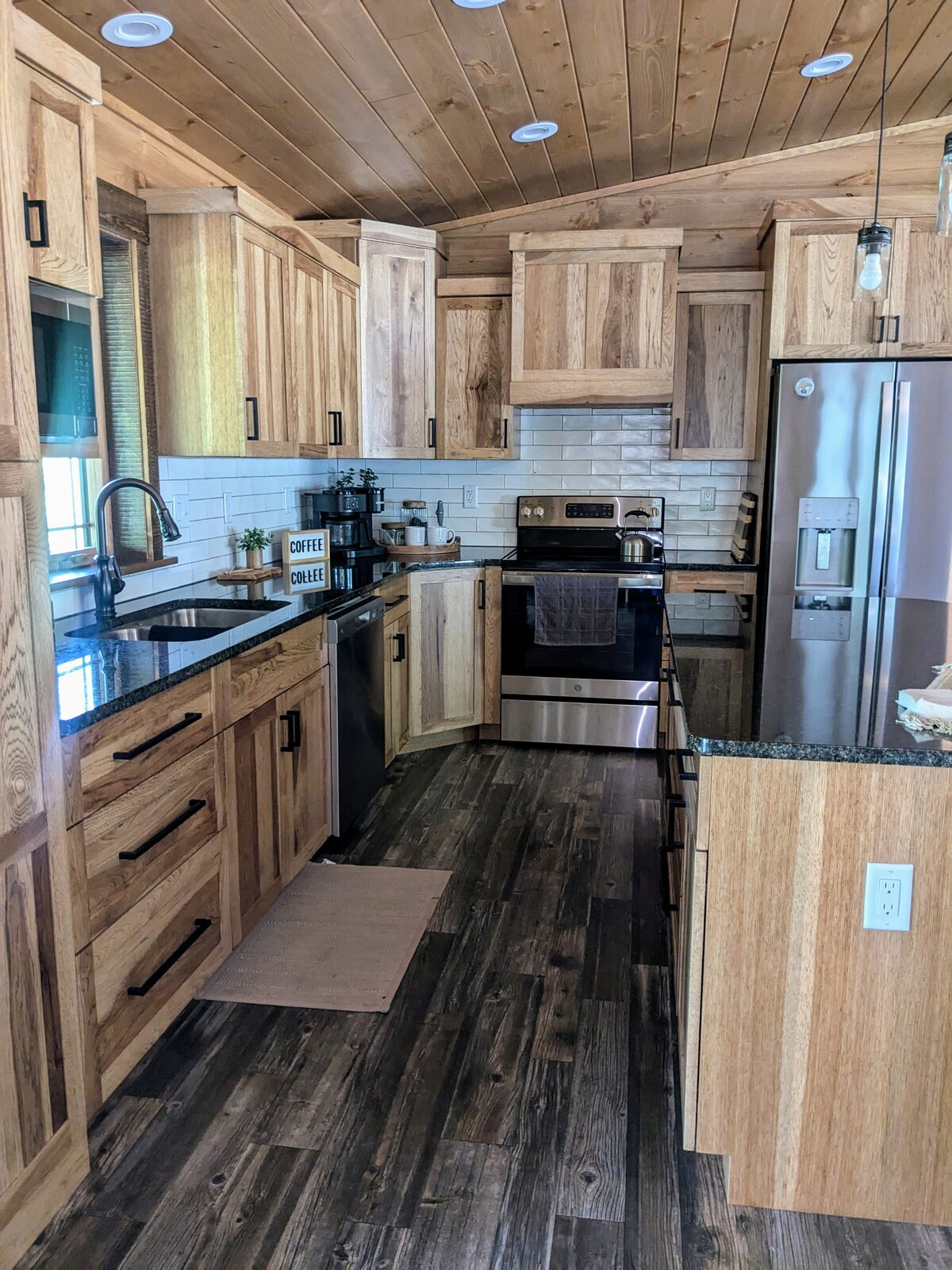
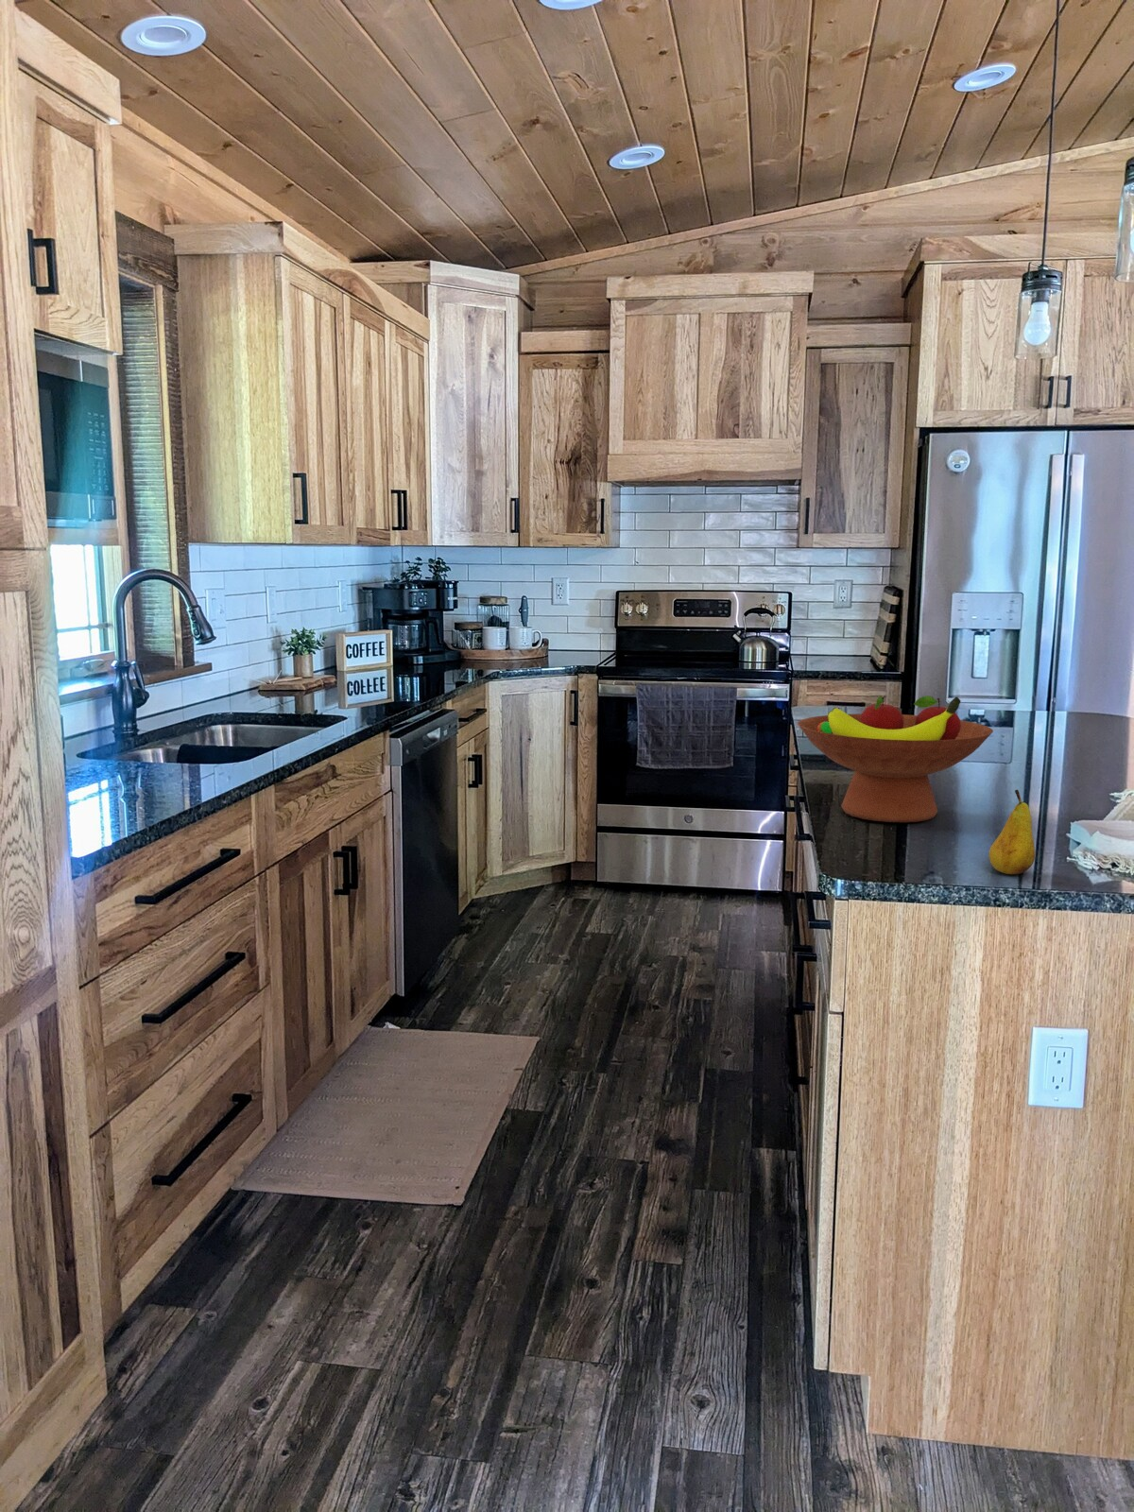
+ fruit bowl (891, 752)
+ fruit (1012, 831)
